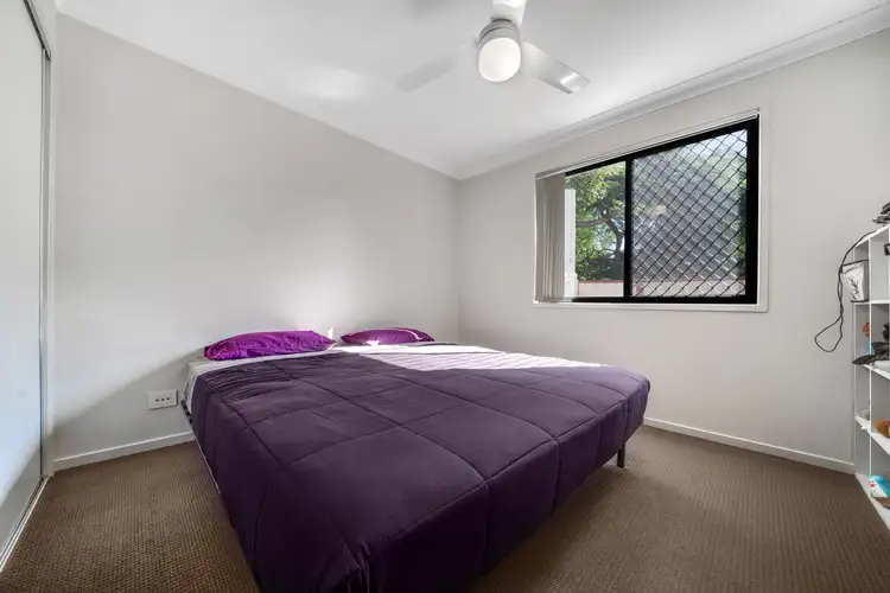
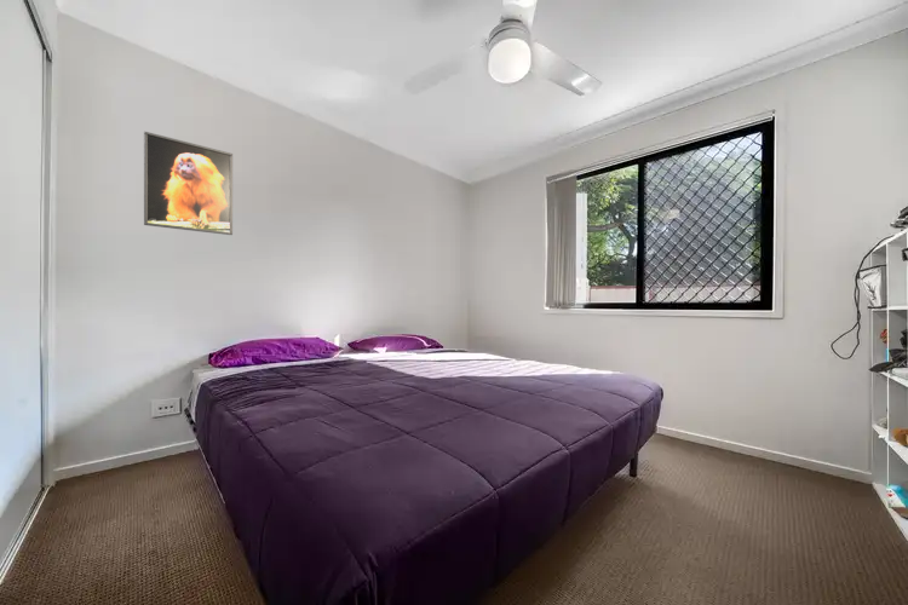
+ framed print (190, 186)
